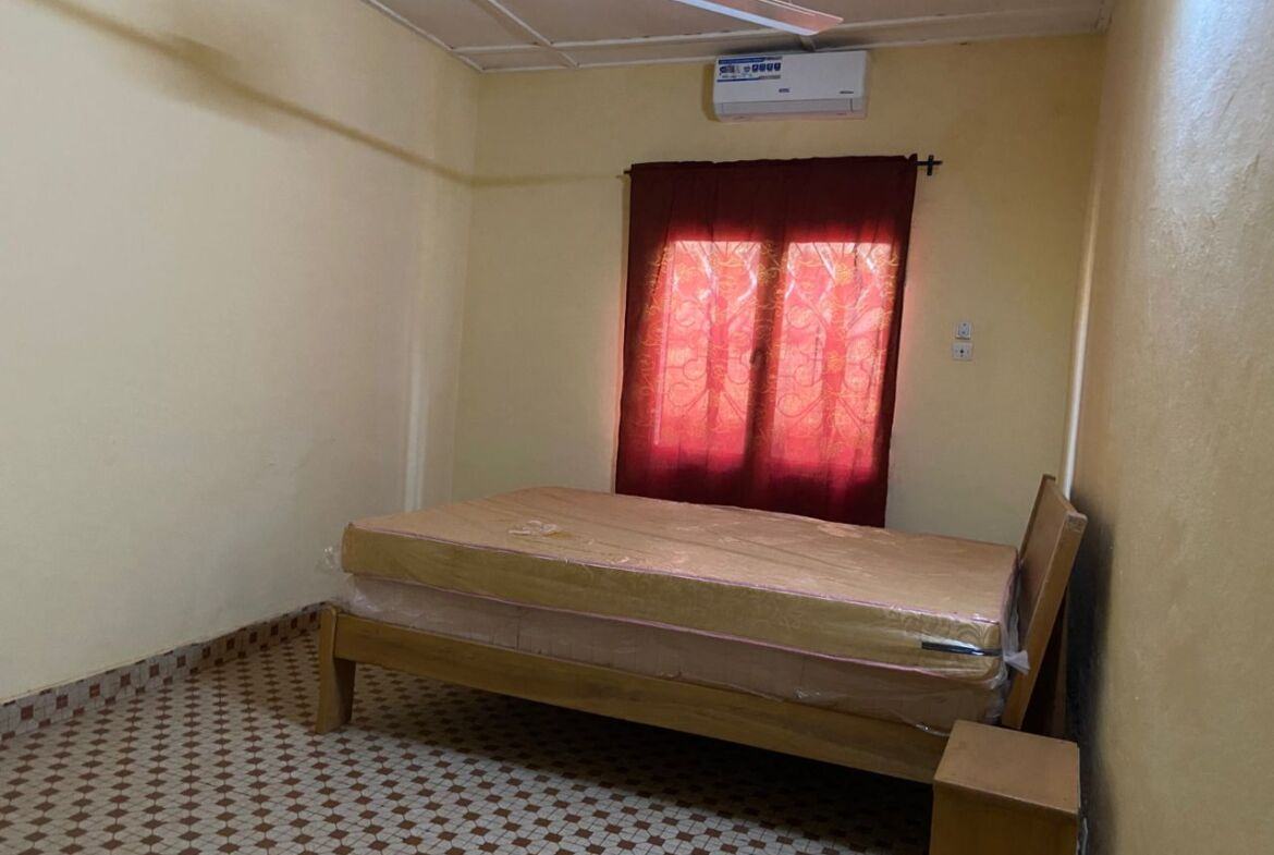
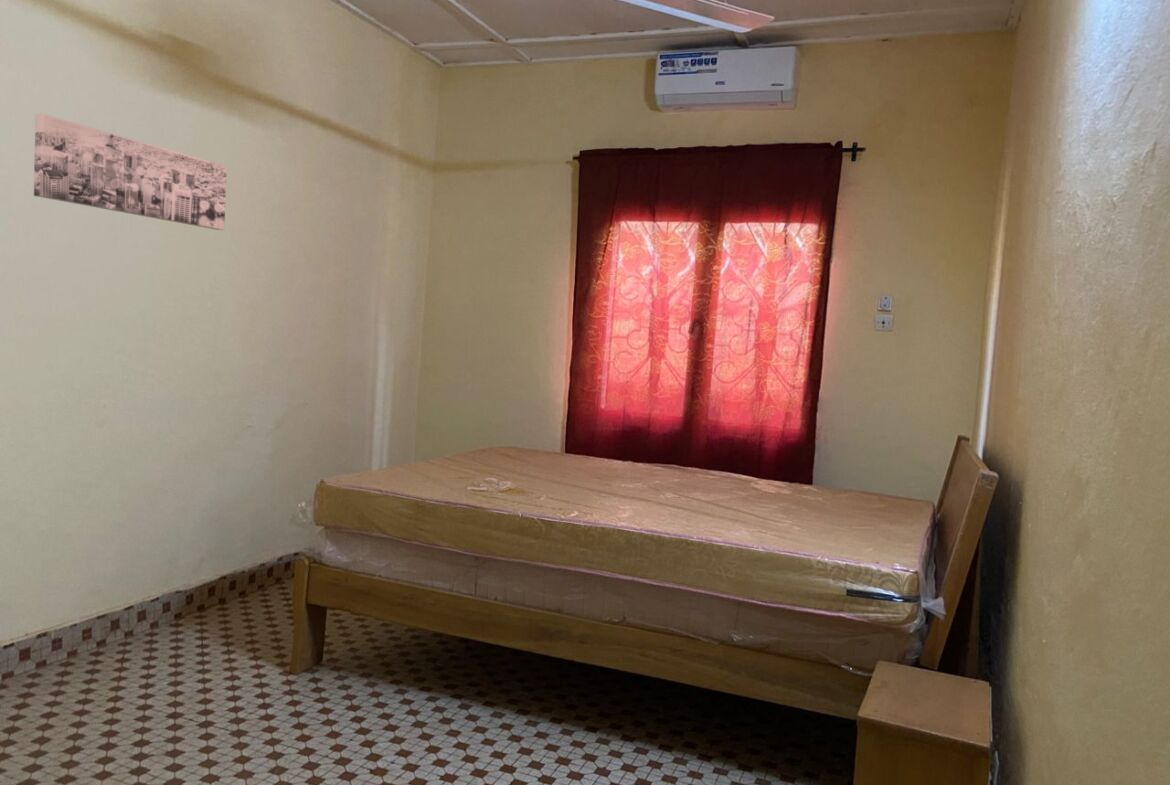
+ wall art (141, 179)
